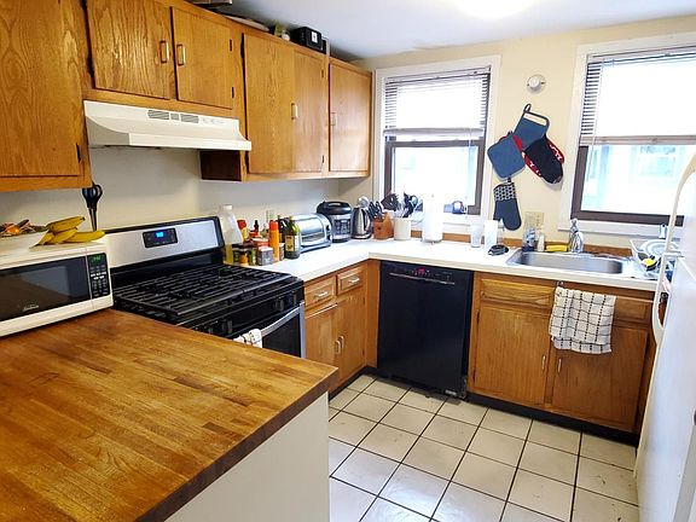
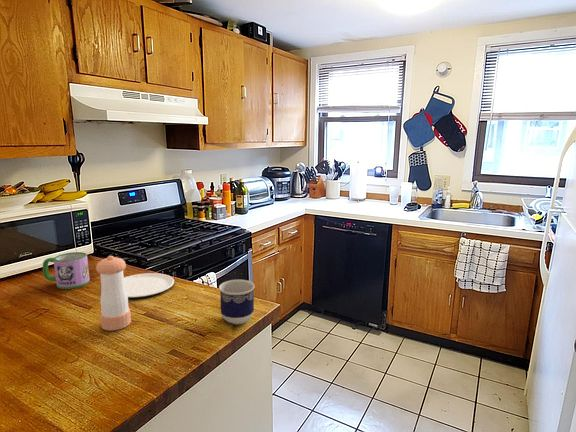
+ cup (234, 301)
+ pepper shaker (113, 290)
+ plate (142, 285)
+ mug (65, 270)
